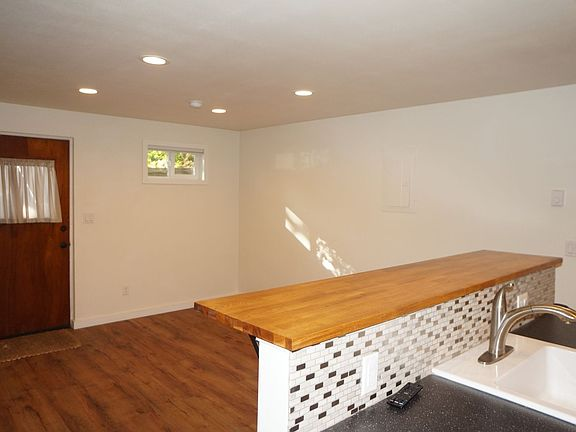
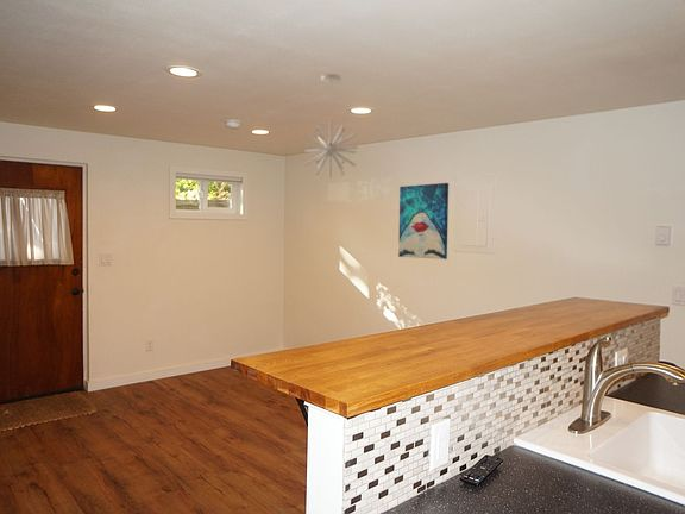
+ wall art (422, 221)
+ pendant light (331, 126)
